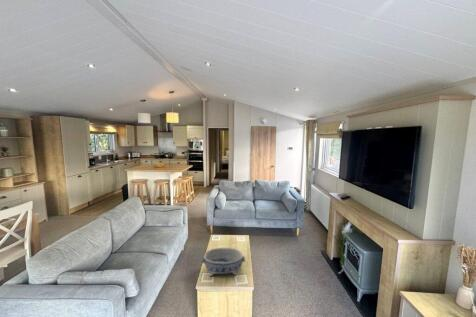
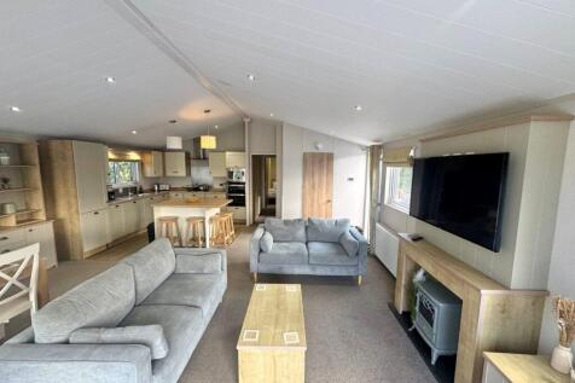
- decorative bowl (223, 261)
